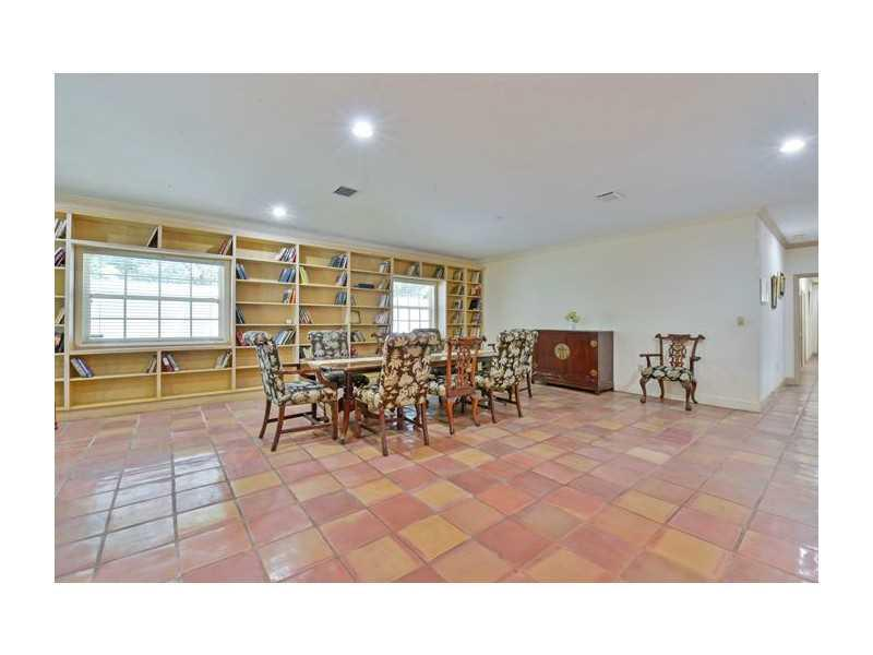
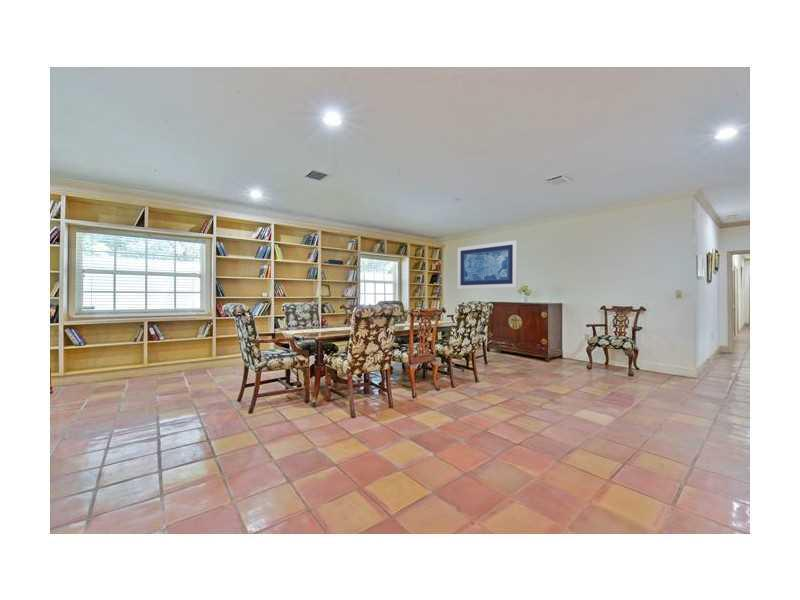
+ wall art (485, 266)
